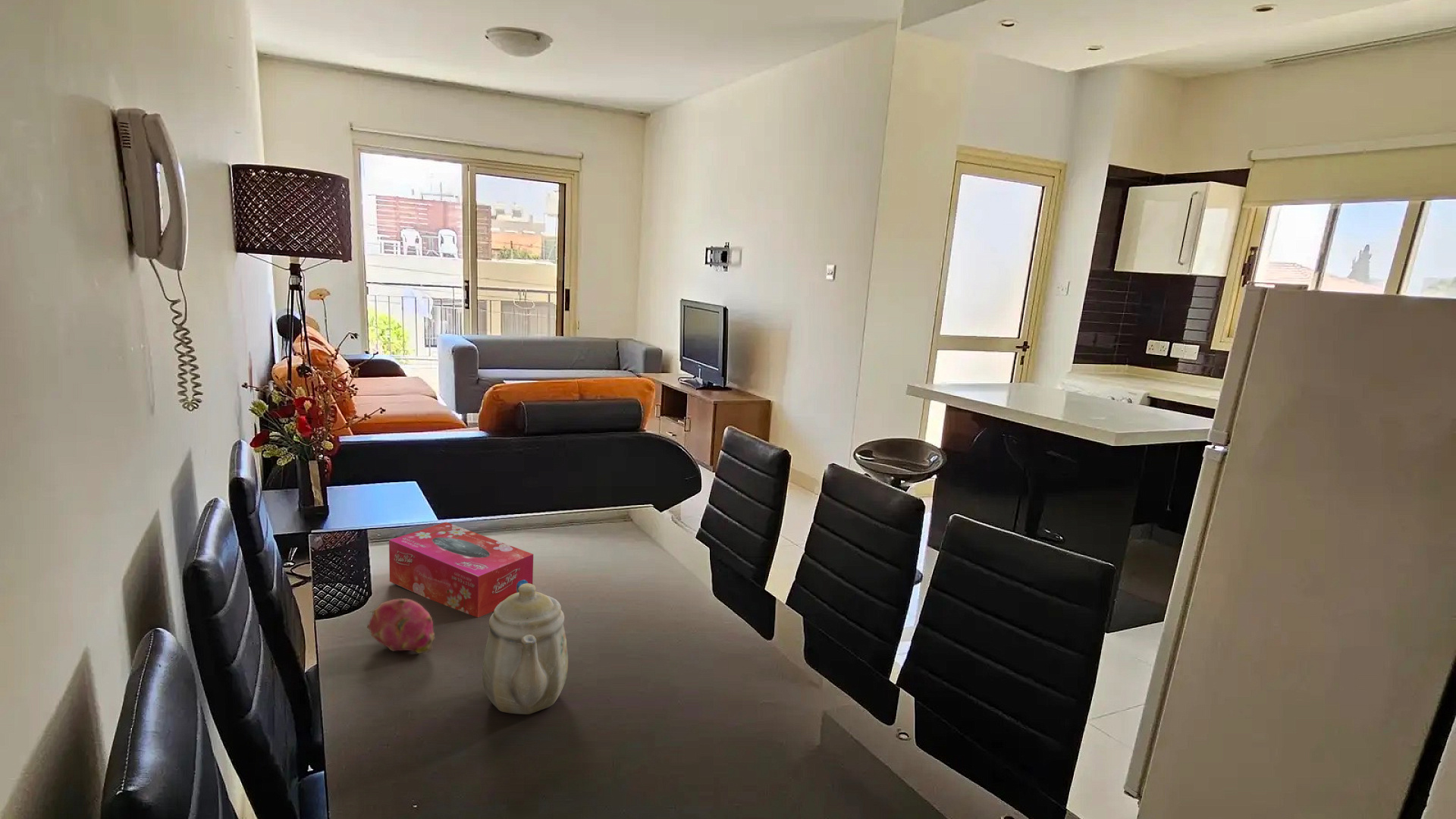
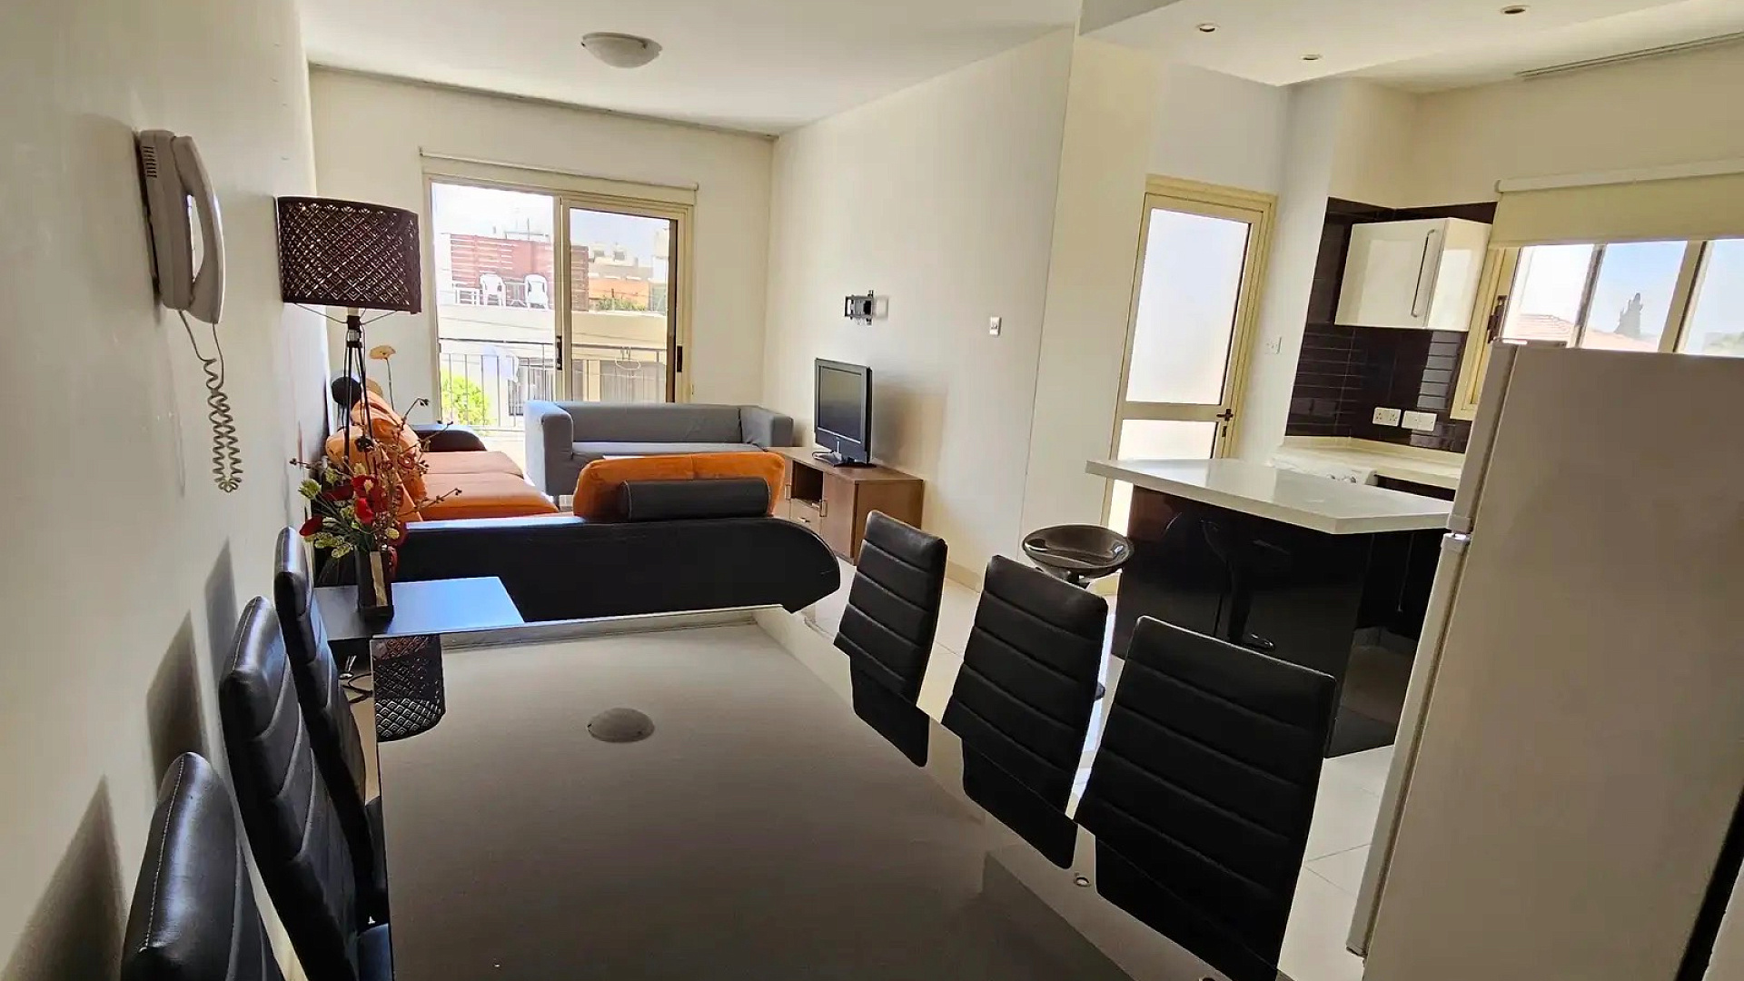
- teapot (526, 641)
- tissue box (460, 567)
- fruit (402, 623)
